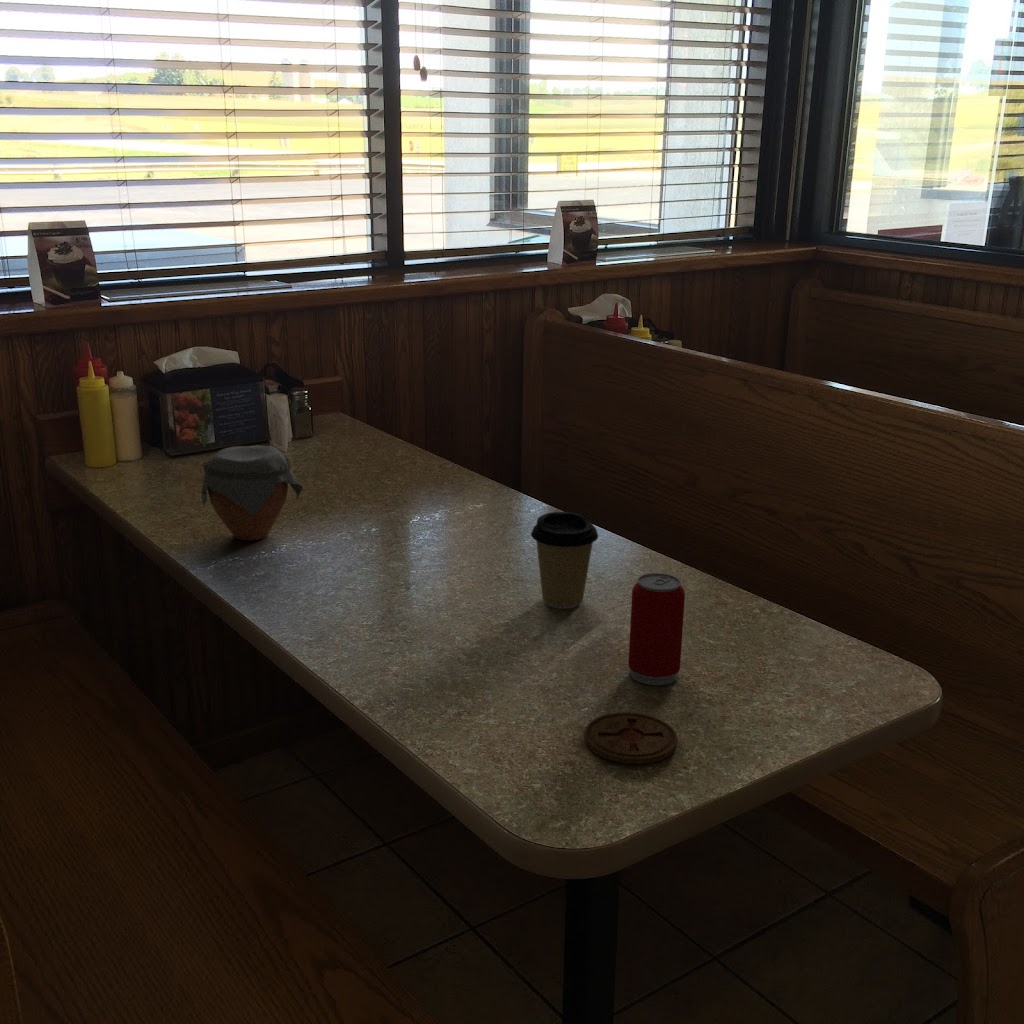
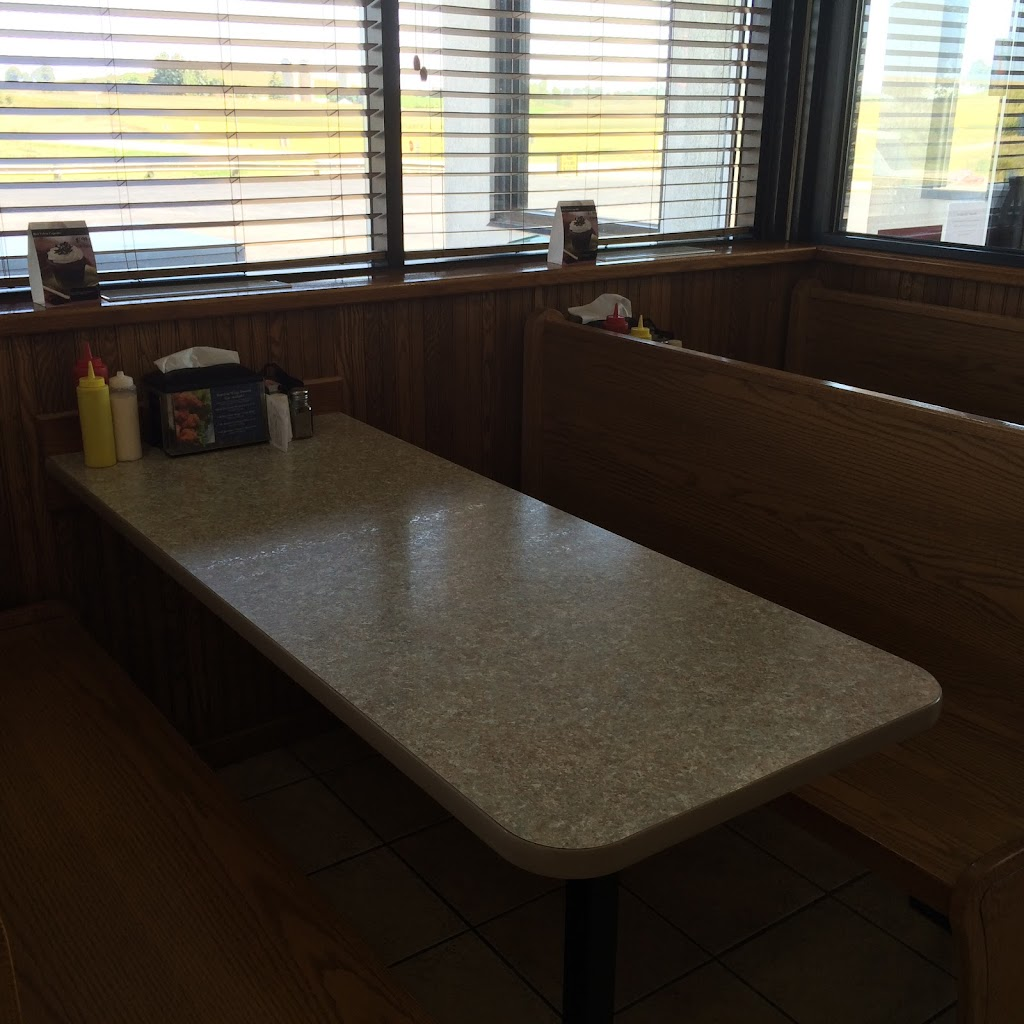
- beverage can (656, 628)
- coffee cup (563, 562)
- coaster (630, 737)
- jar (247, 493)
